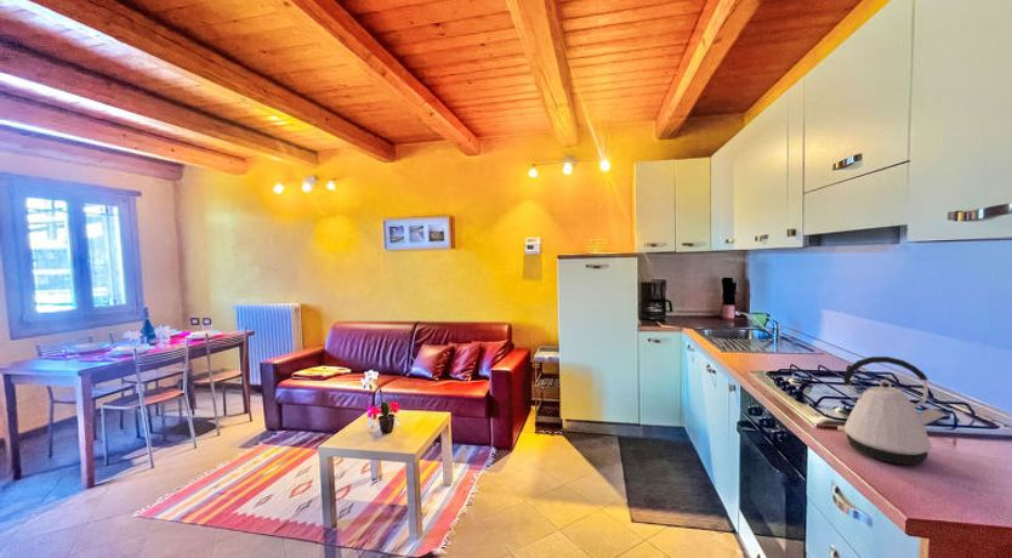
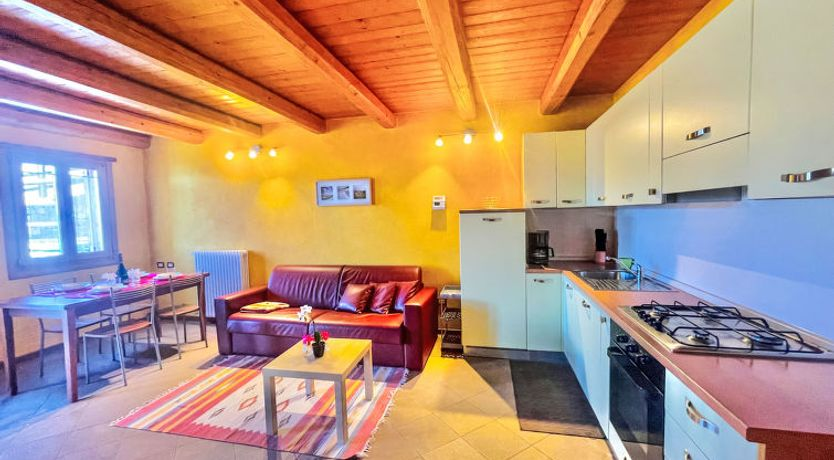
- kettle (888, 405)
